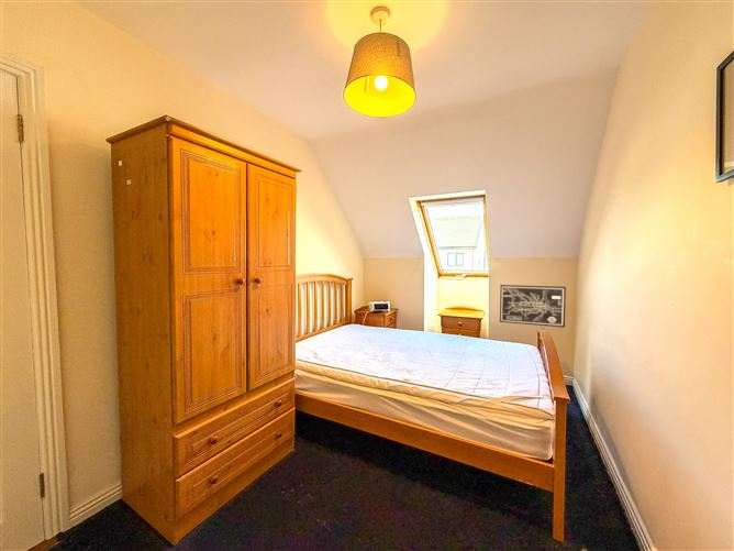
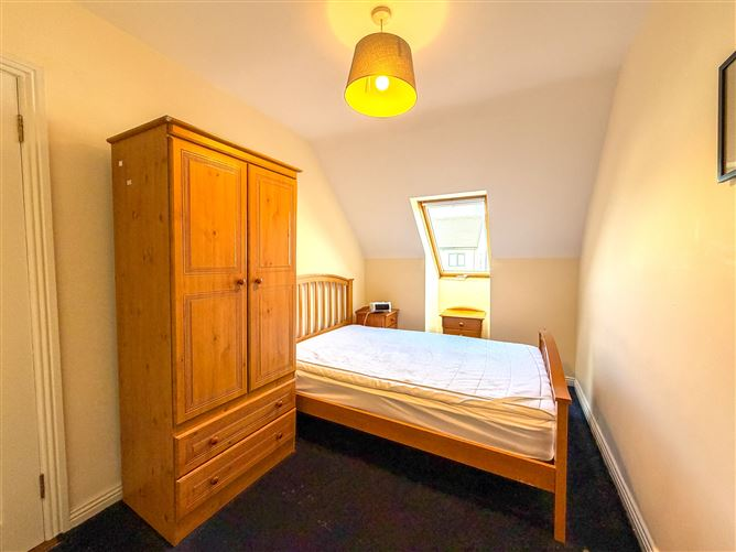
- wall art (531, 305)
